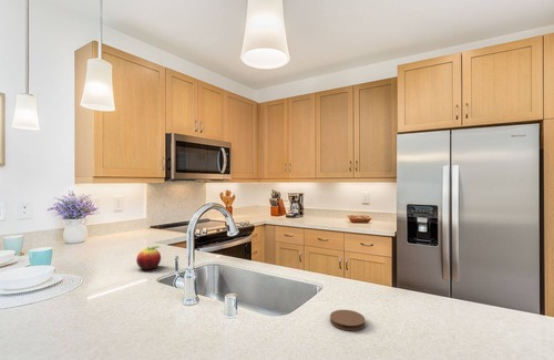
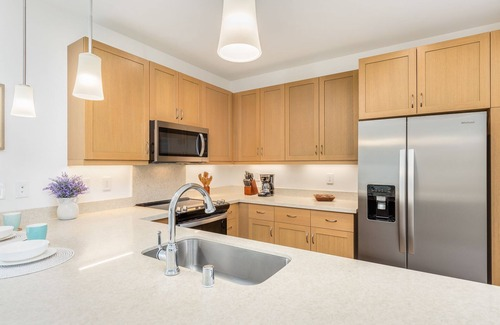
- coaster (347, 319)
- fruit (148, 257)
